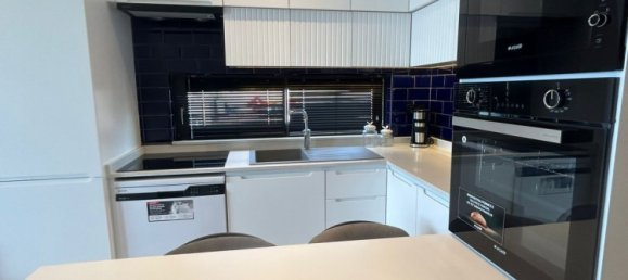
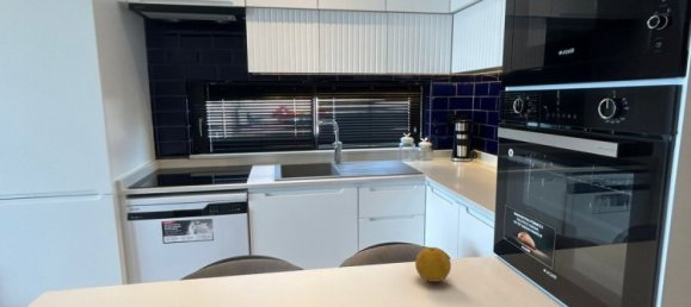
+ fruit (432, 264)
